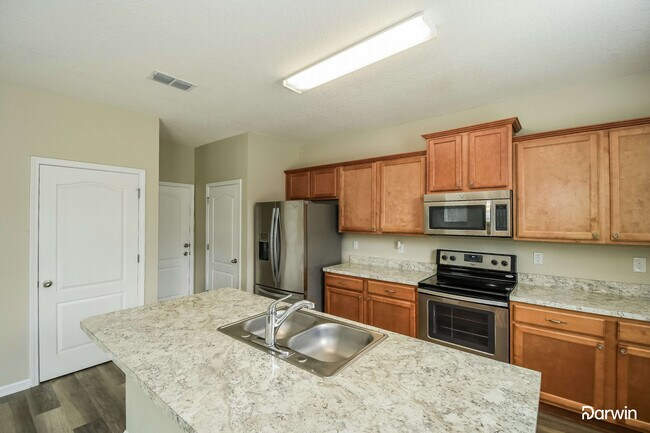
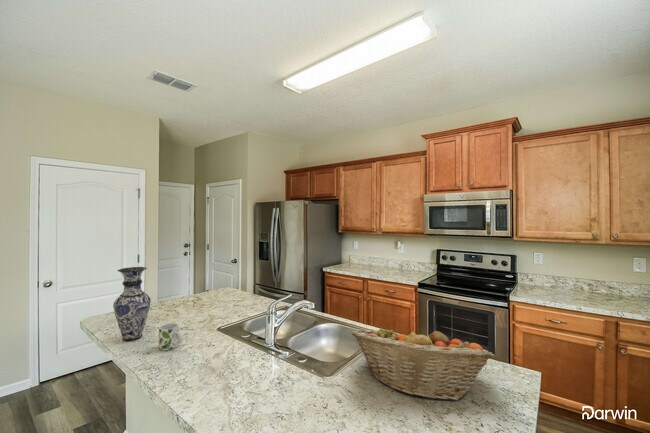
+ mug (171, 337)
+ fruit basket (416, 351)
+ vase (132, 303)
